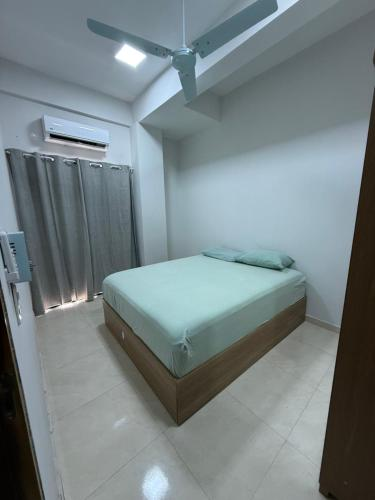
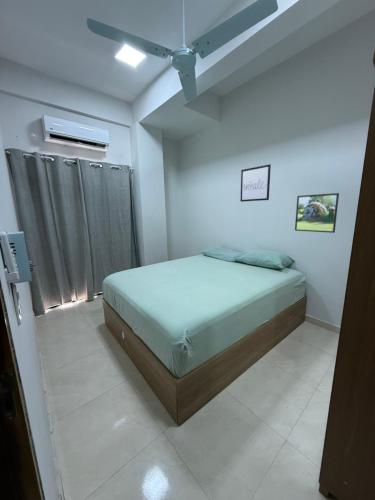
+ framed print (315, 213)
+ wall art (254, 184)
